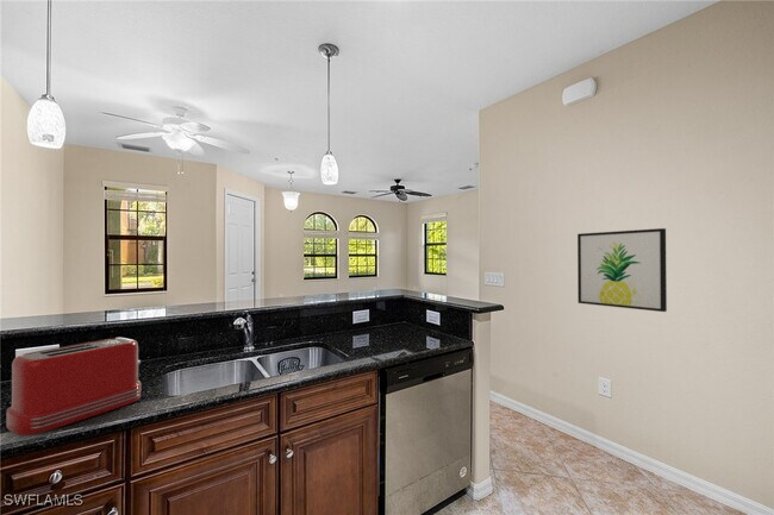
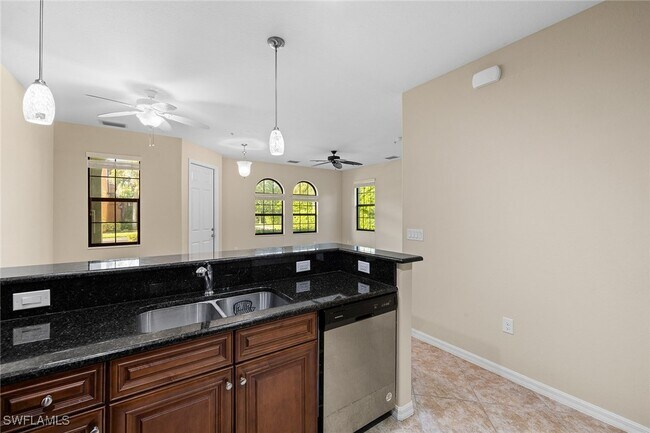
- wall art (618, 269)
- toaster (80, 378)
